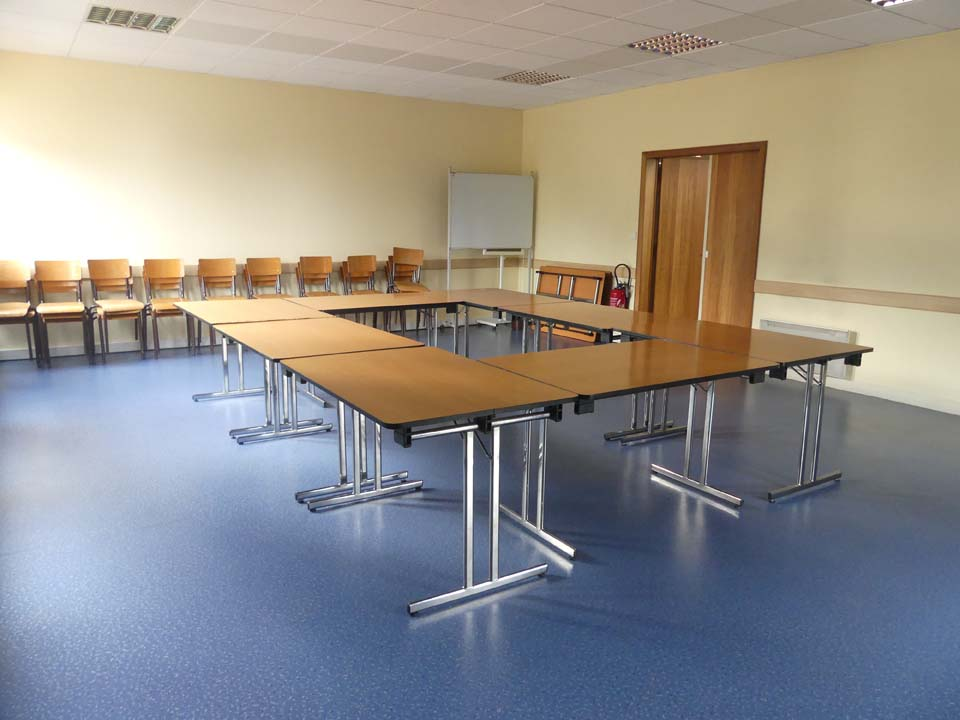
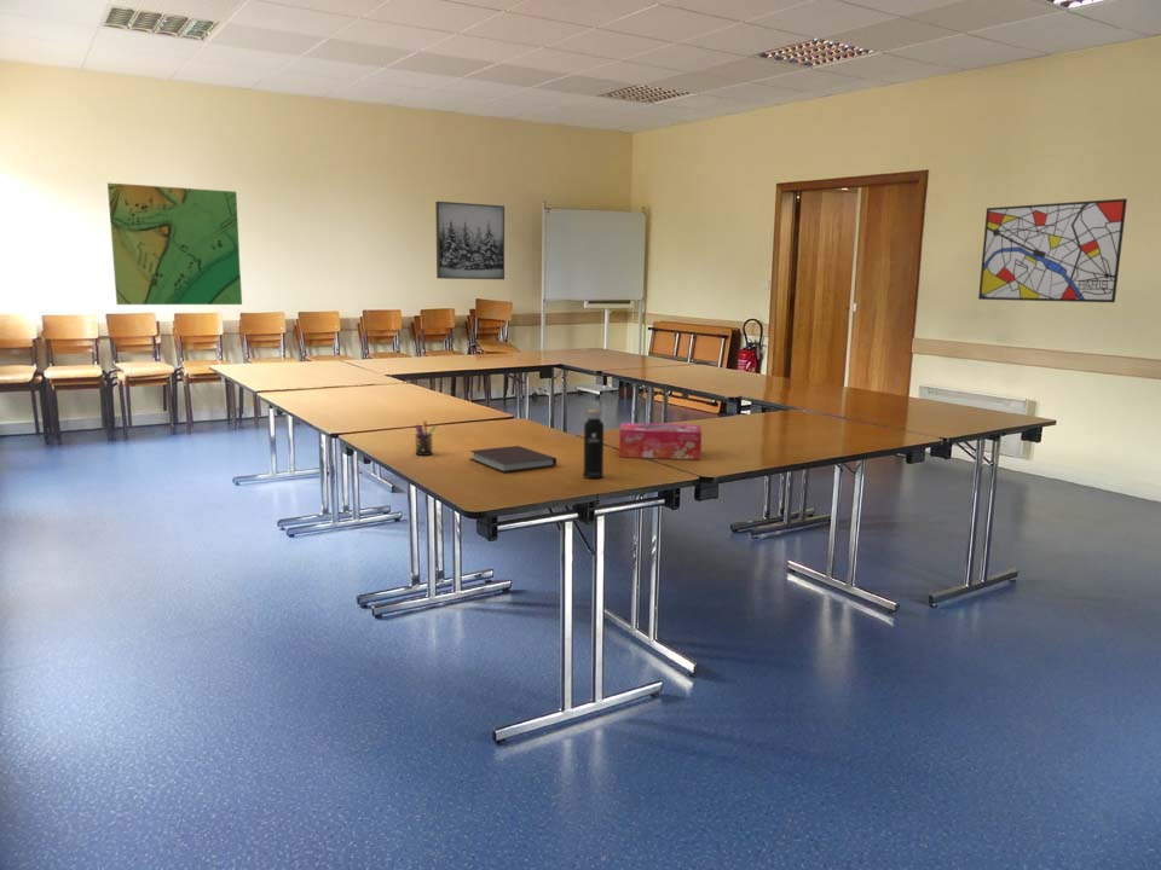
+ map (178, 246)
+ tissue box (659, 440)
+ notebook (512, 458)
+ wall art (1046, 253)
+ water bottle (594, 440)
+ pen holder (426, 436)
+ wall art (470, 242)
